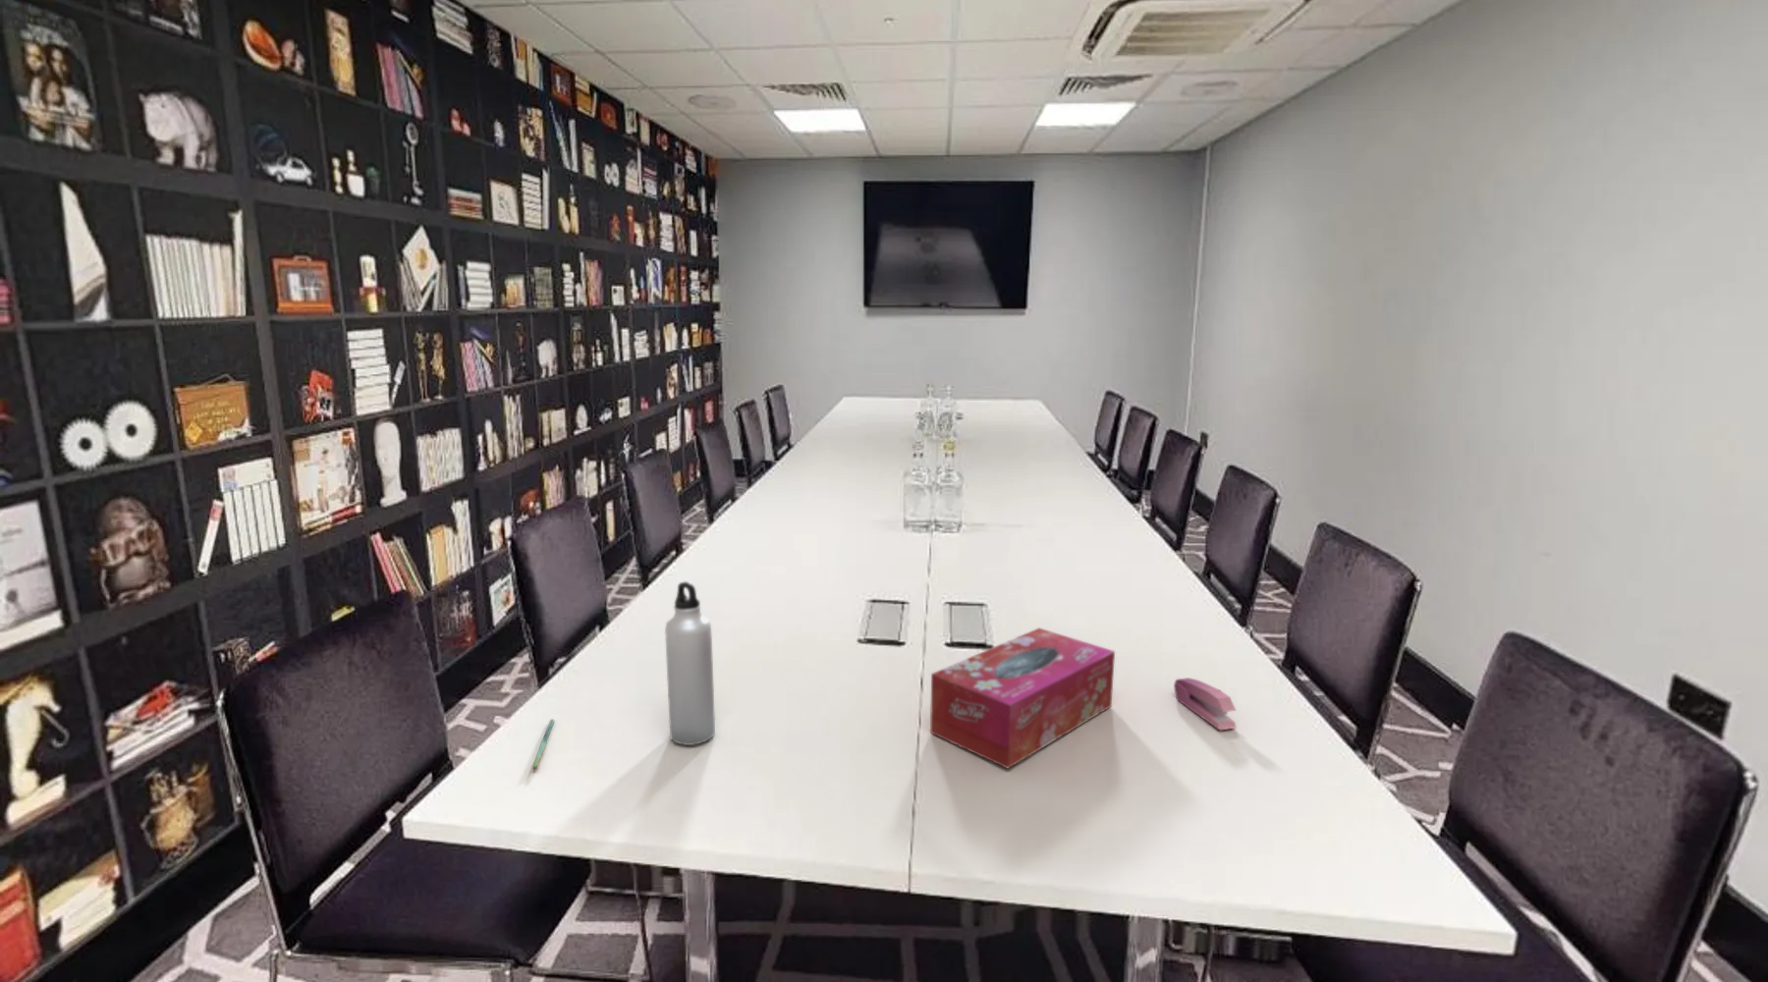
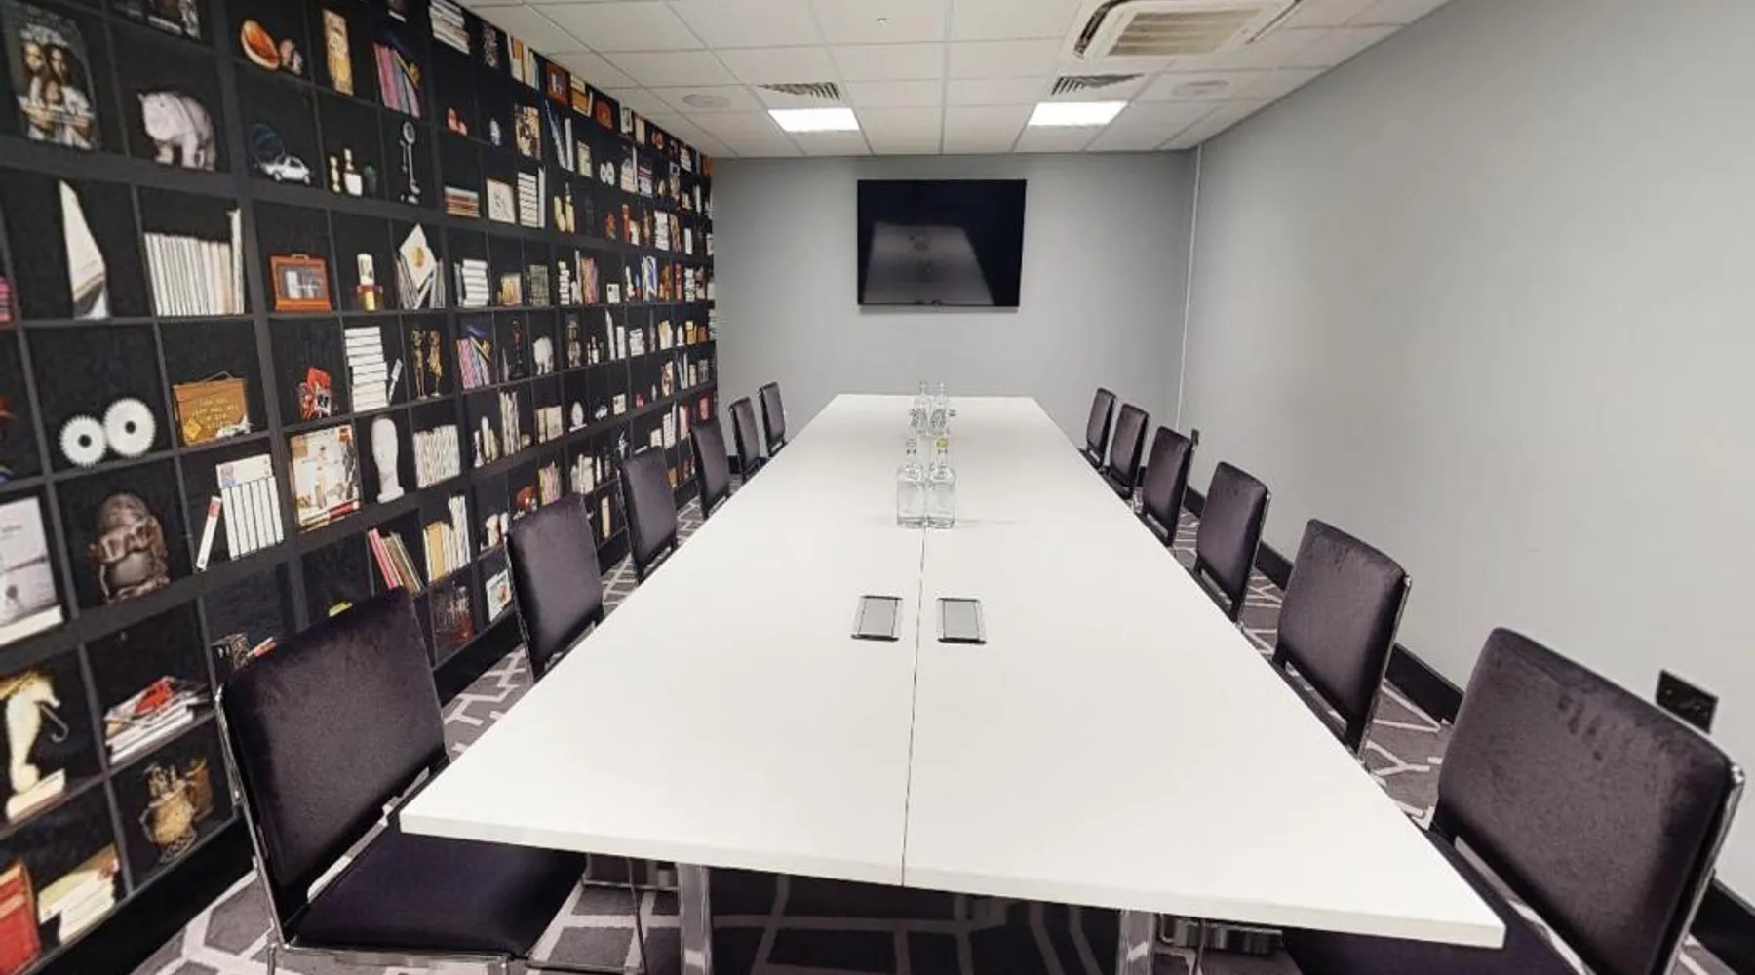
- stapler (1203, 698)
- pen (543, 744)
- water bottle (689, 660)
- tissue box (1024, 691)
